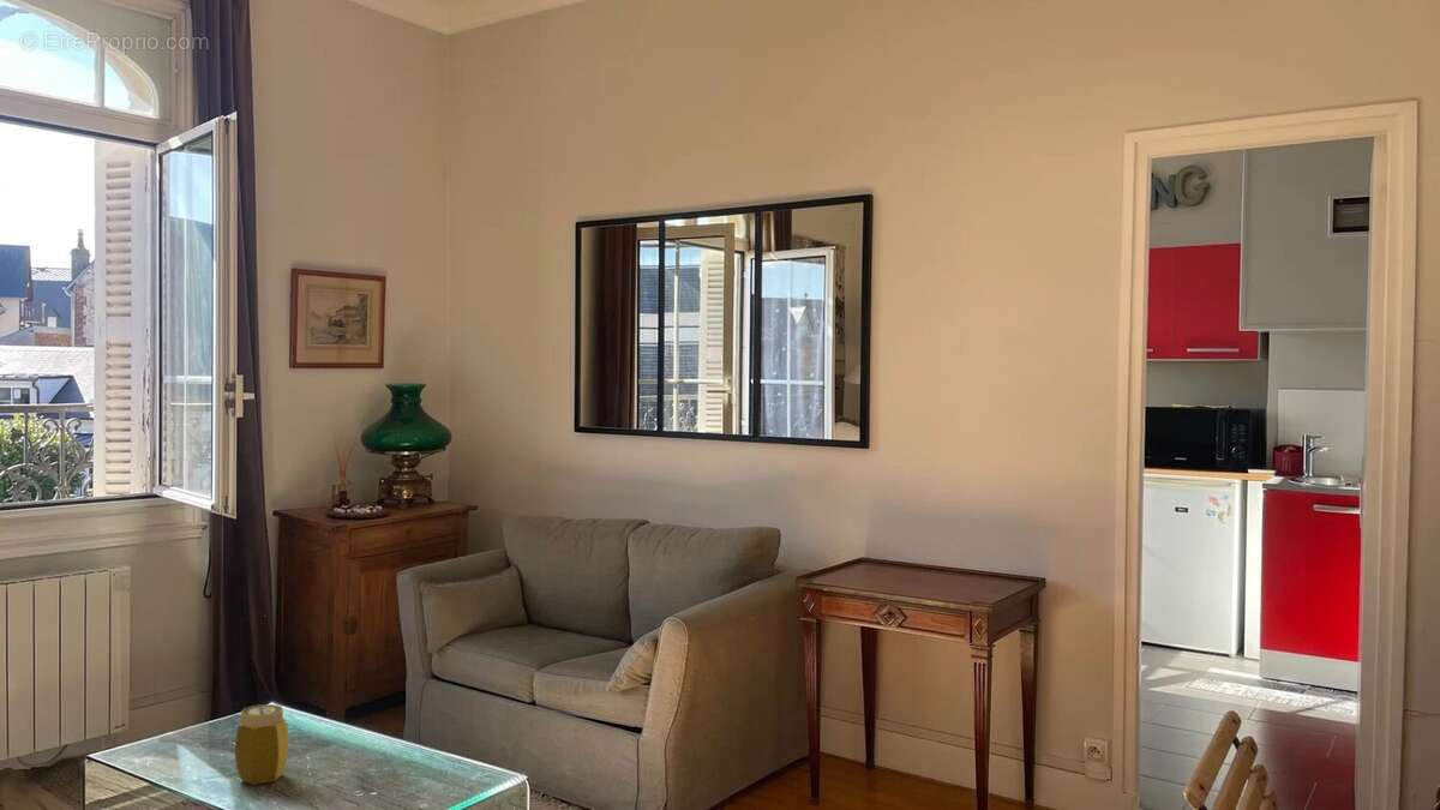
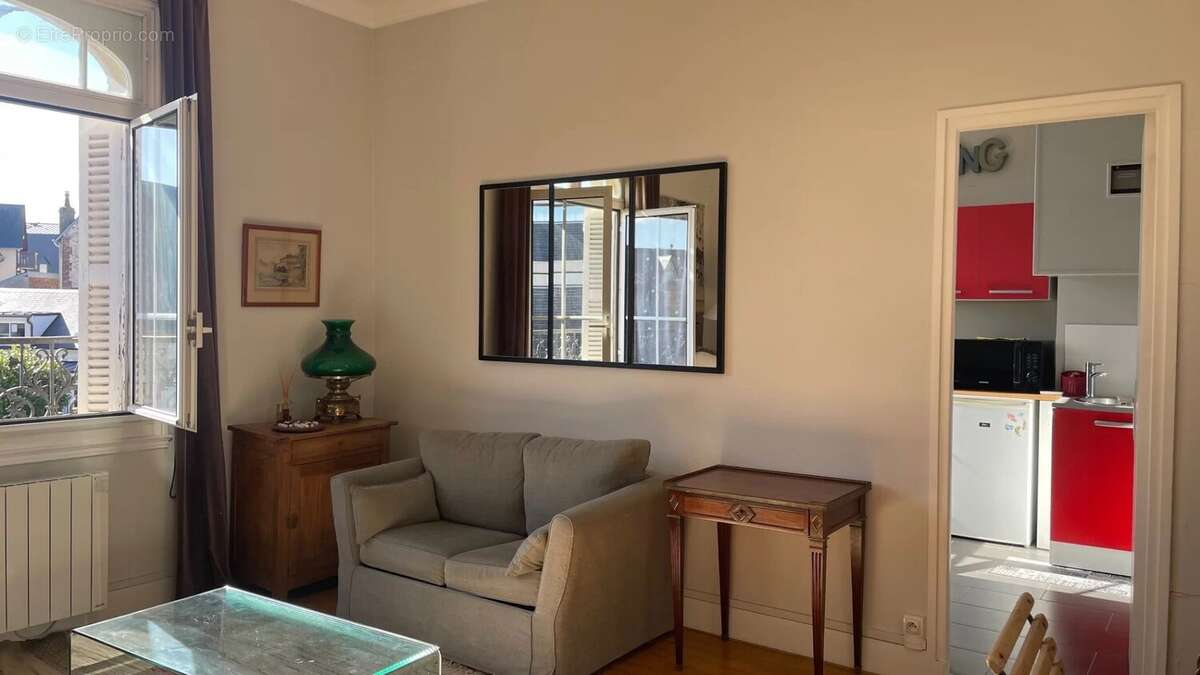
- jar (262, 744)
